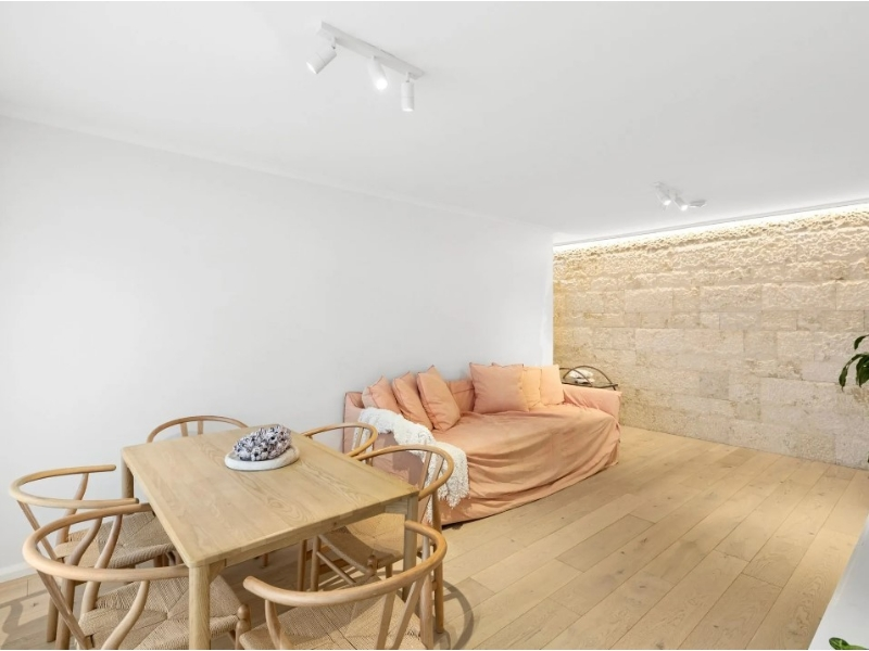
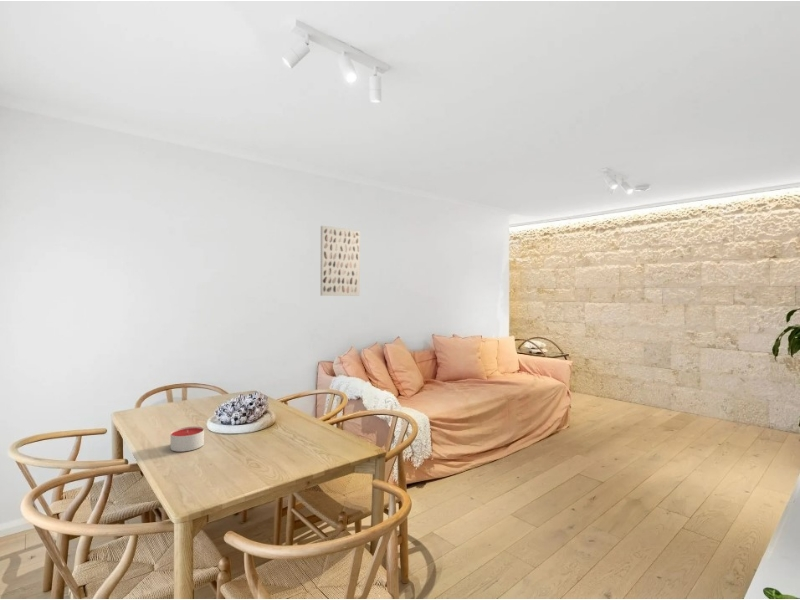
+ candle (187, 438)
+ wall art (340, 262)
